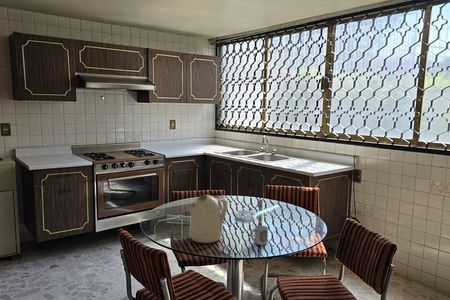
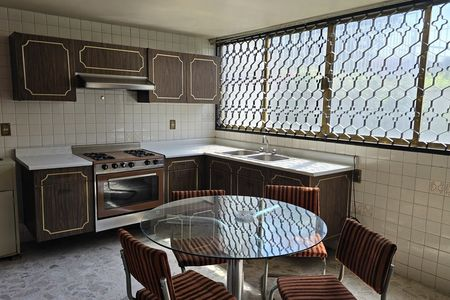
- cup (258, 235)
- kettle (207, 216)
